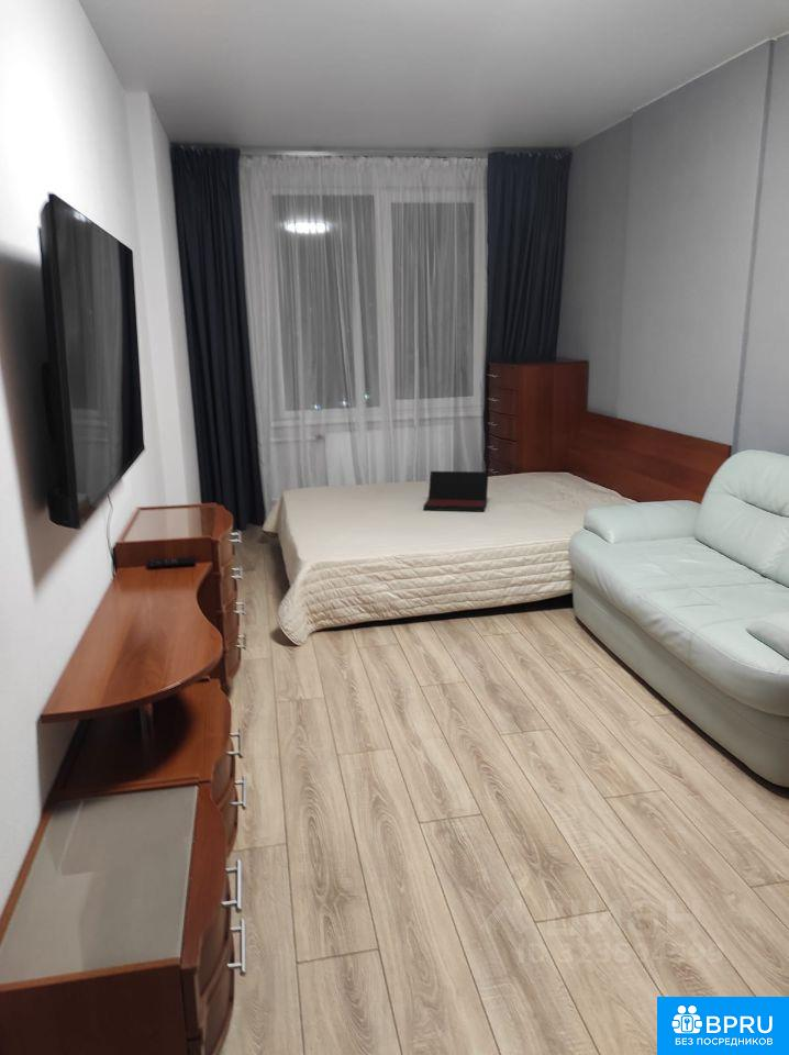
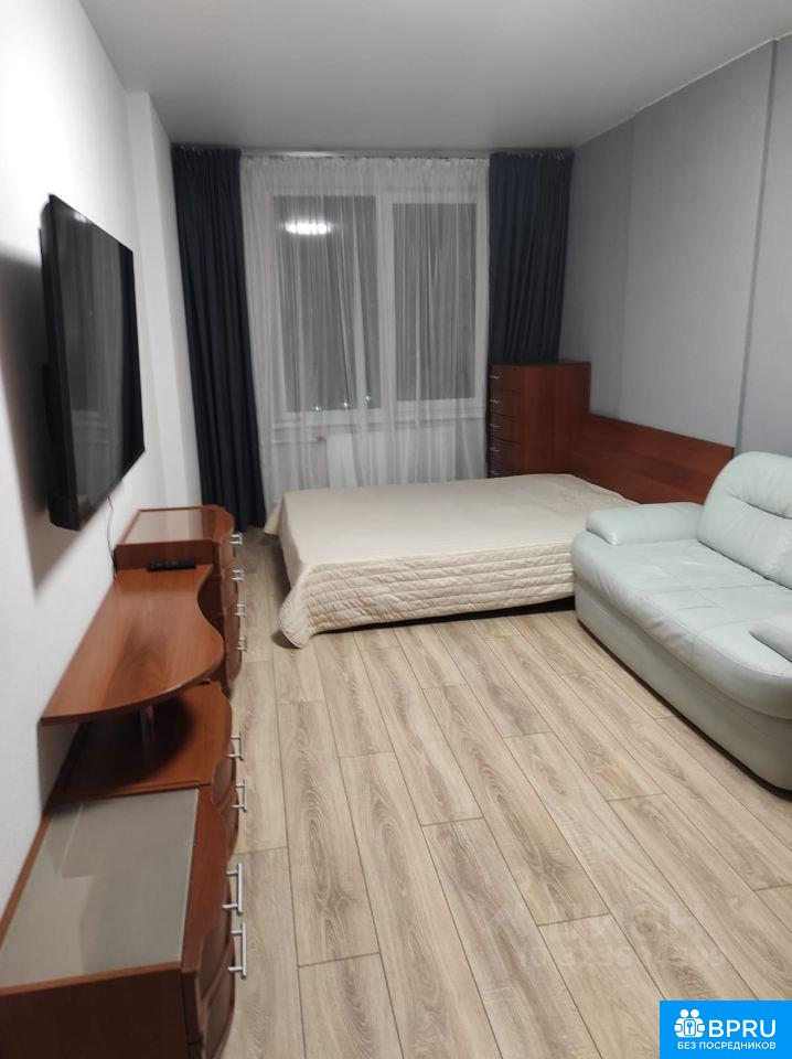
- laptop (456, 490)
